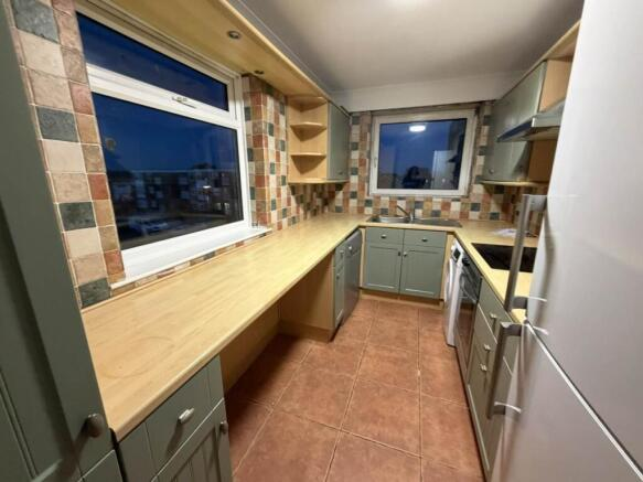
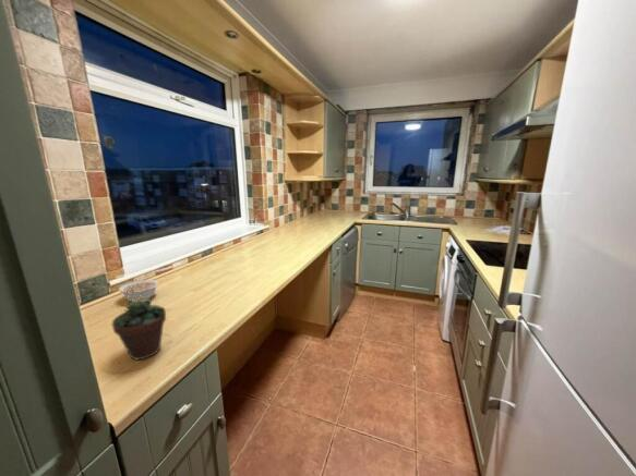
+ legume (141, 290)
+ succulent plant (140, 319)
